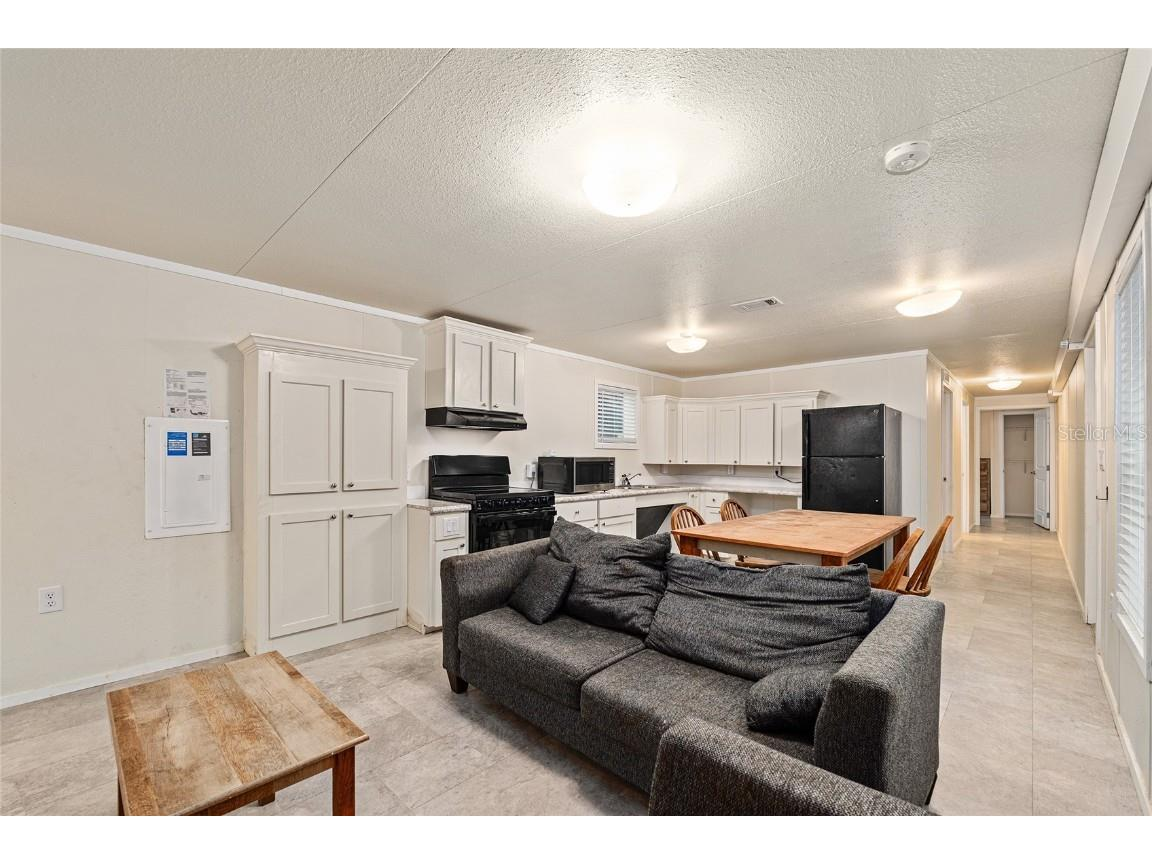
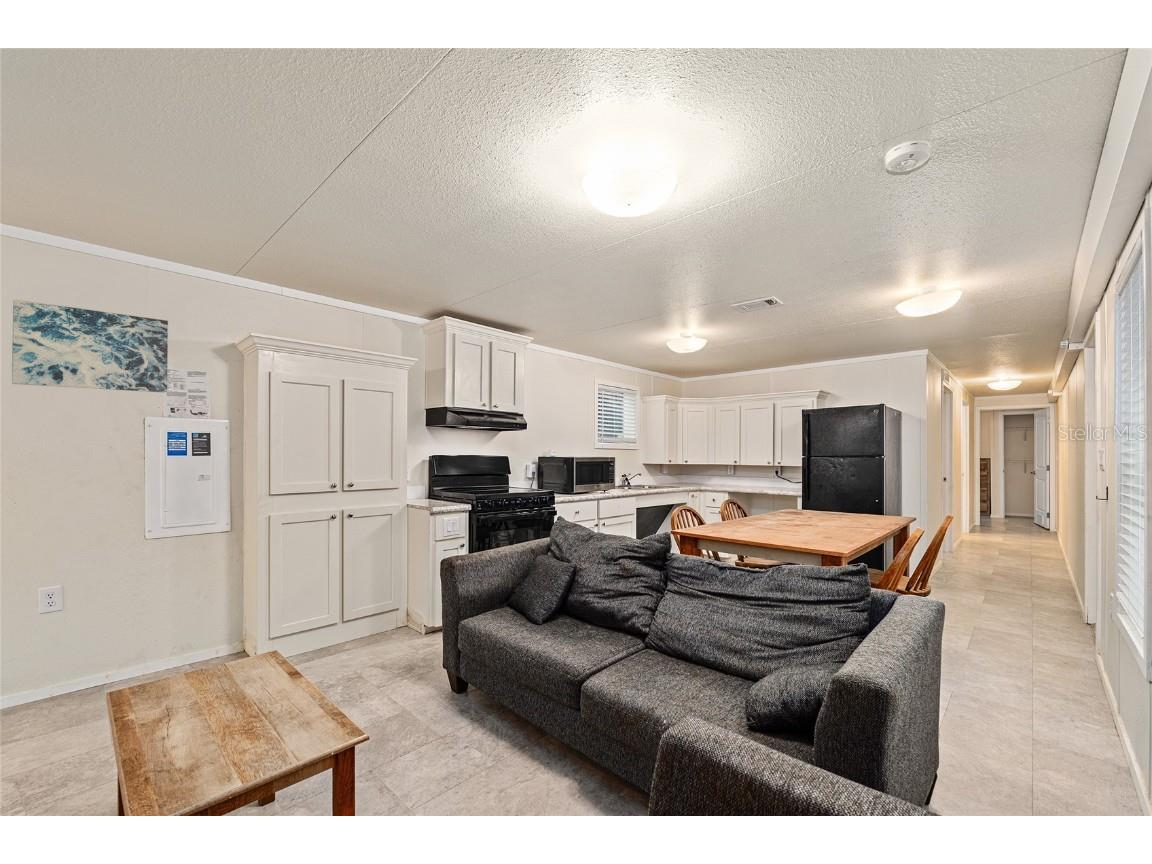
+ wall art (95, 349)
